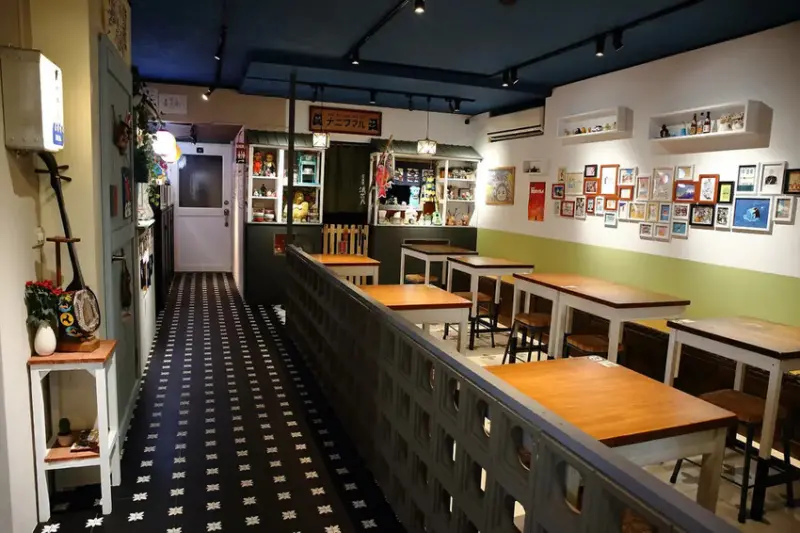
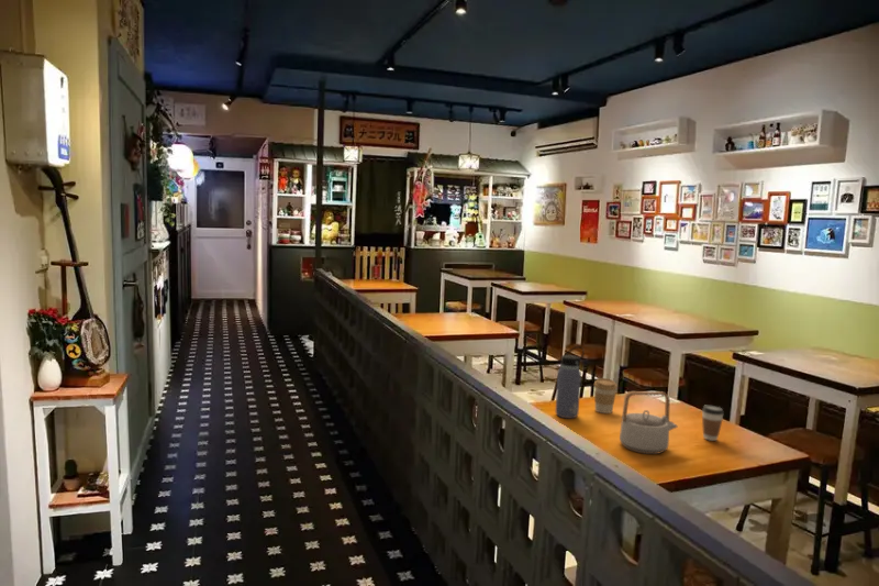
+ teapot (649, 419)
+ coffee cup (711, 422)
+ water bottle (569, 382)
+ coffee cup (604, 395)
